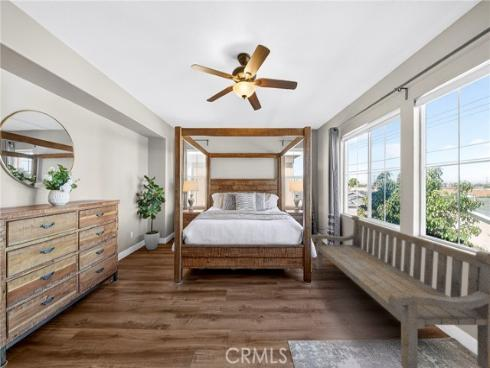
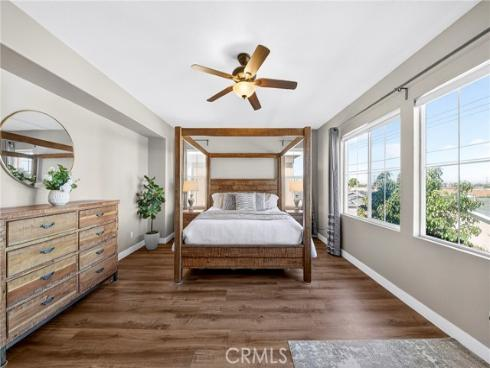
- bench (368, 263)
